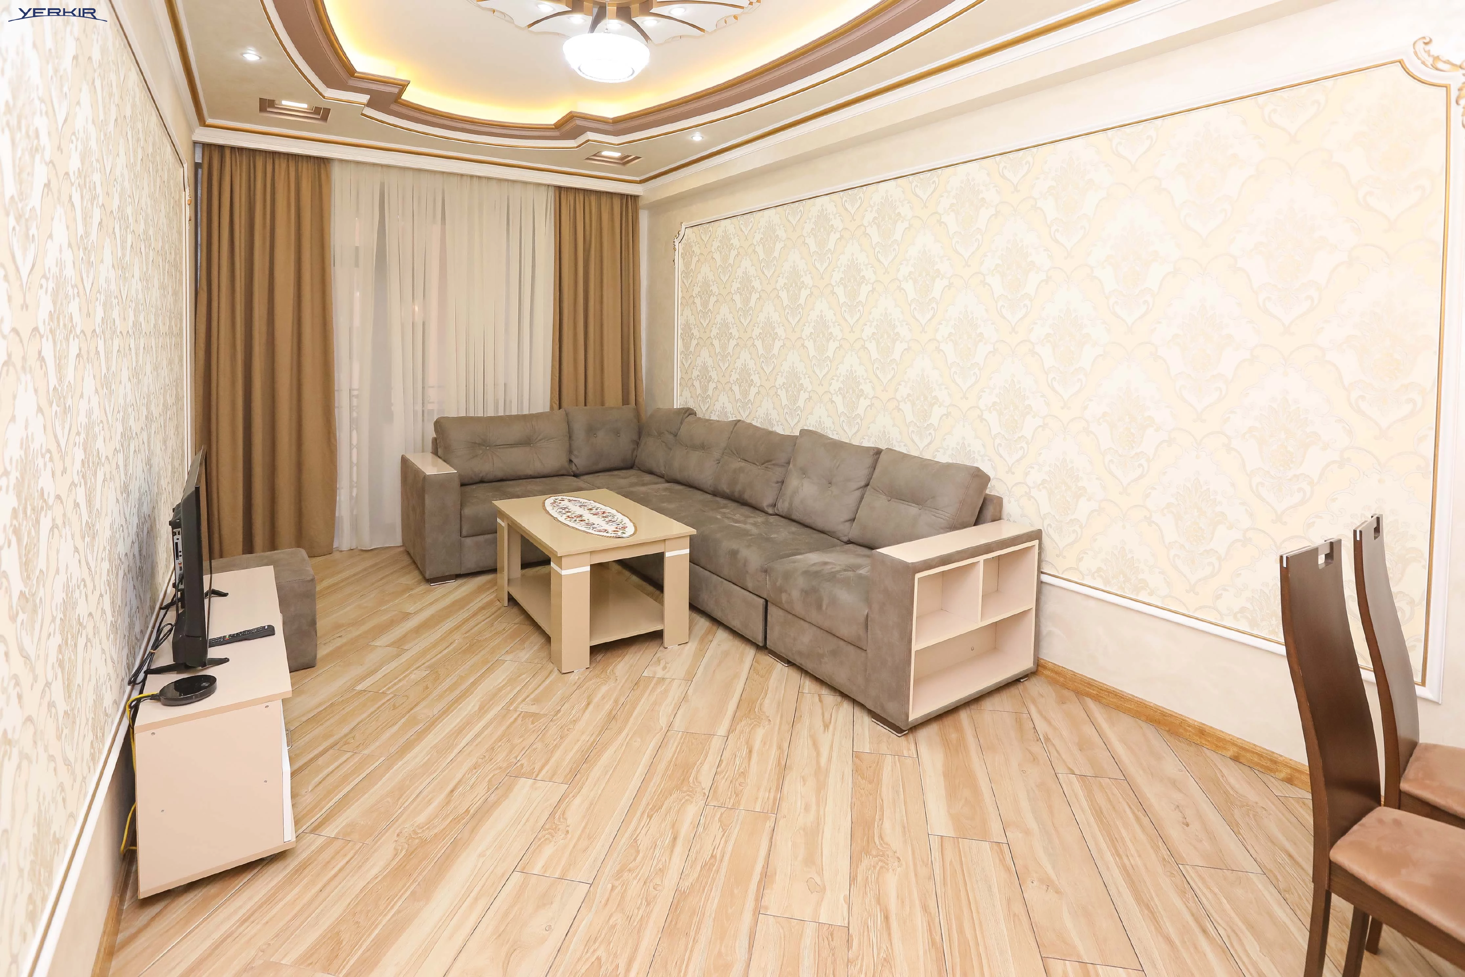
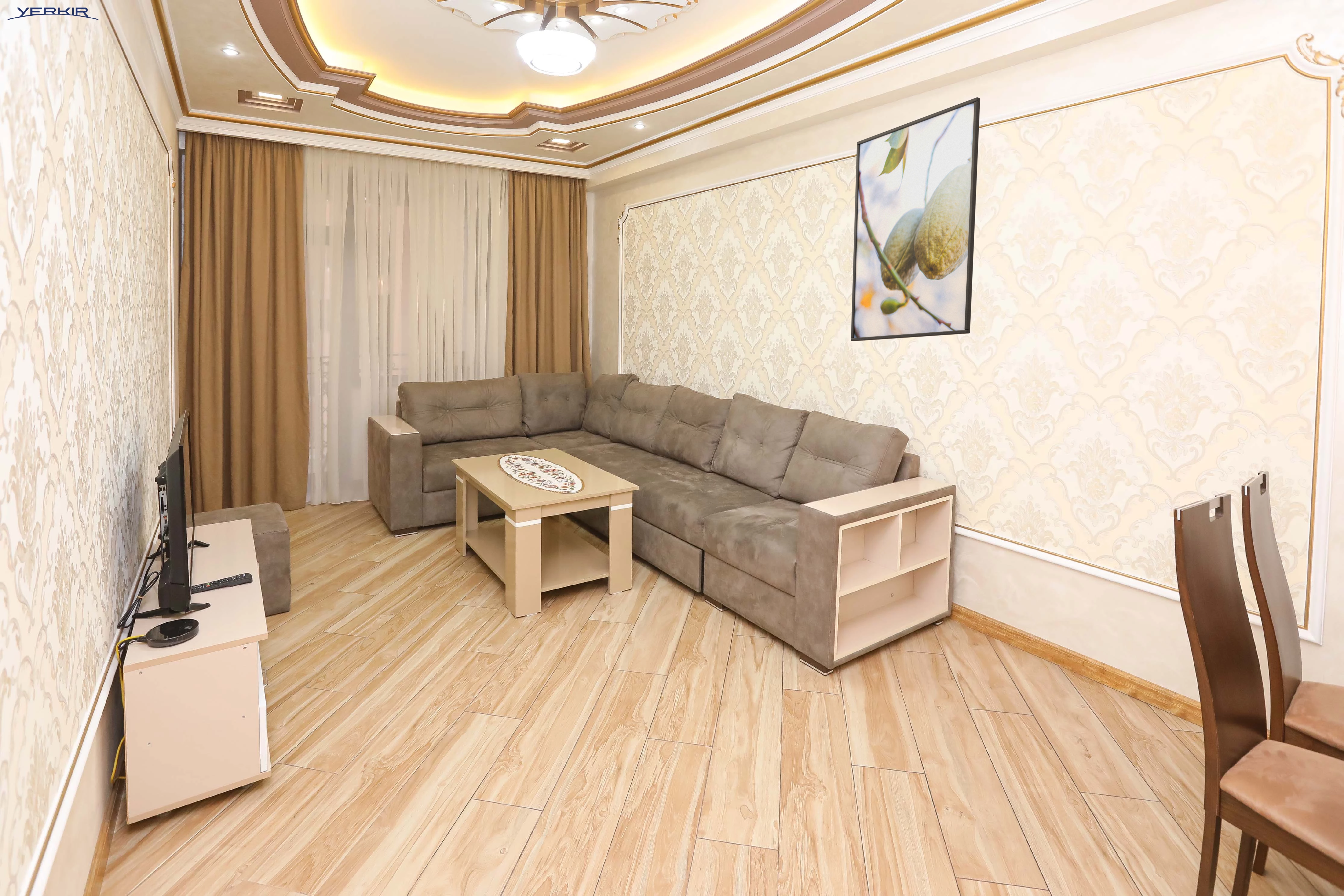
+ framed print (909, 231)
